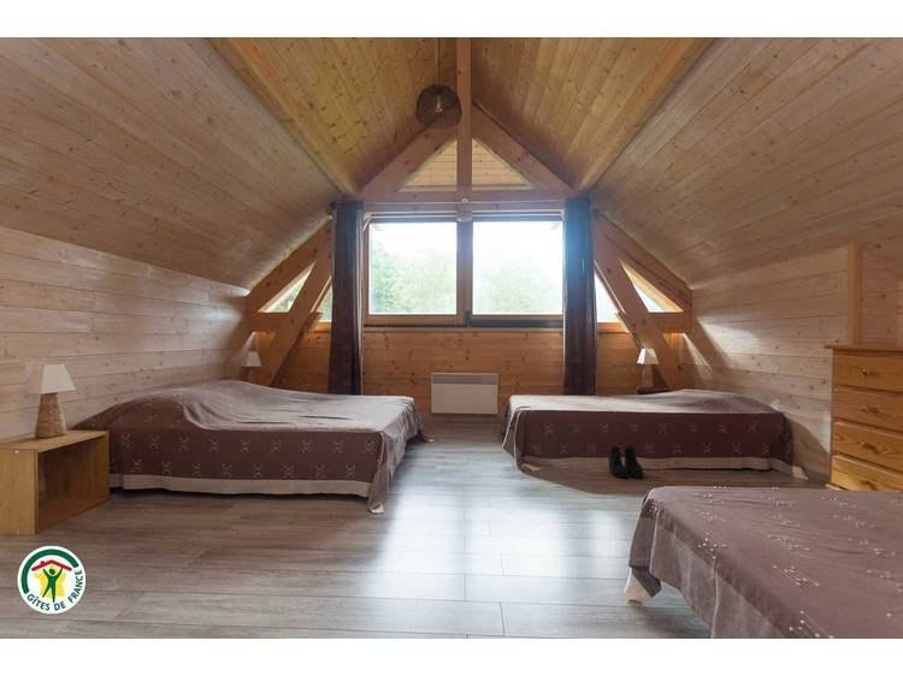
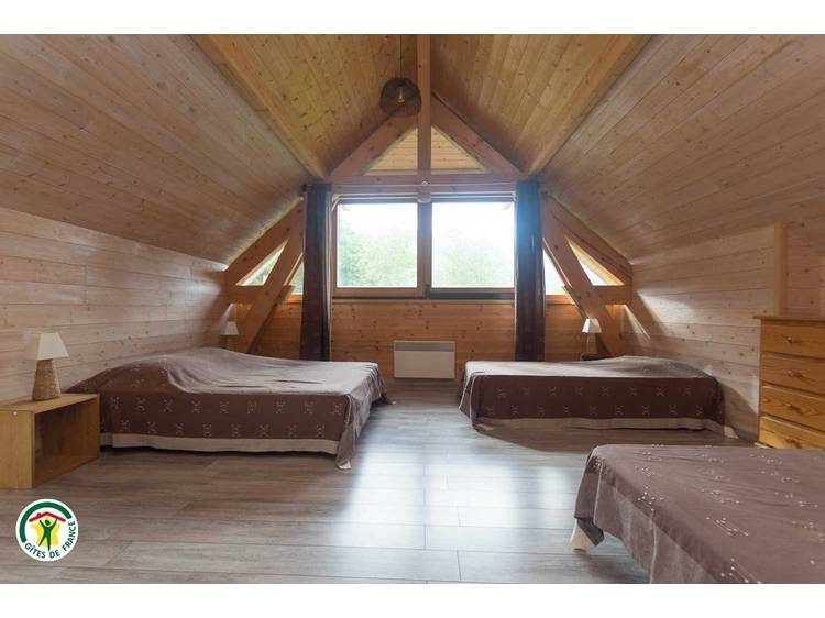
- boots (625, 459)
